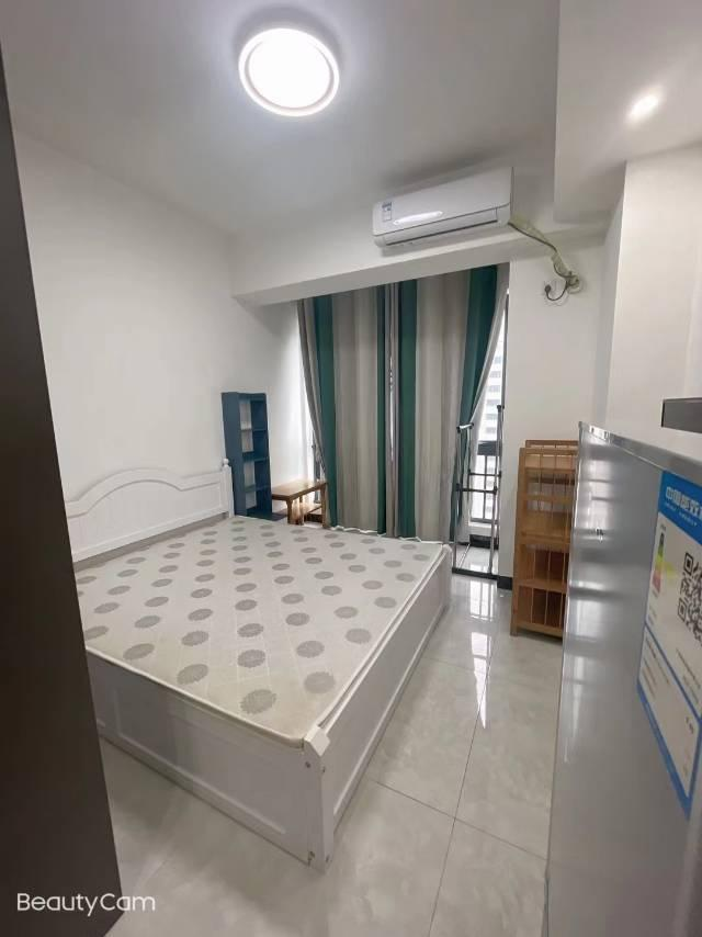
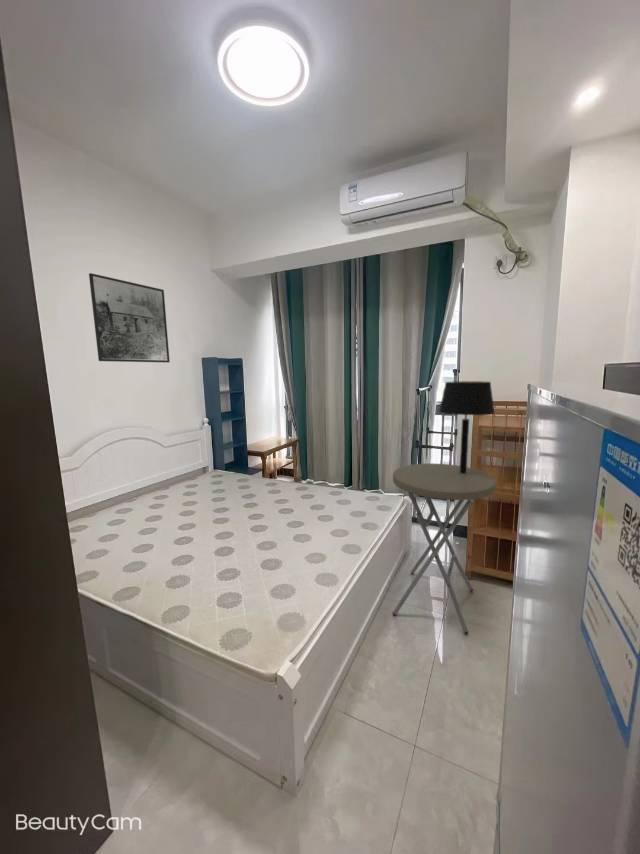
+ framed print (133, 322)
+ table lamp (465, 428)
+ side table (440, 540)
